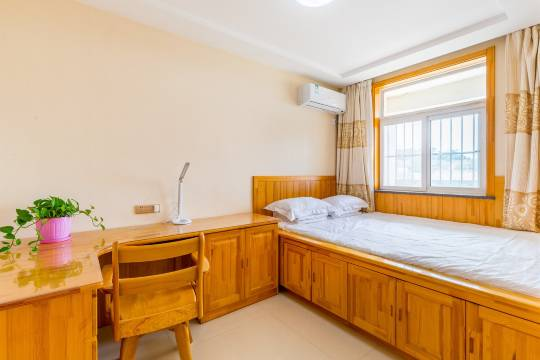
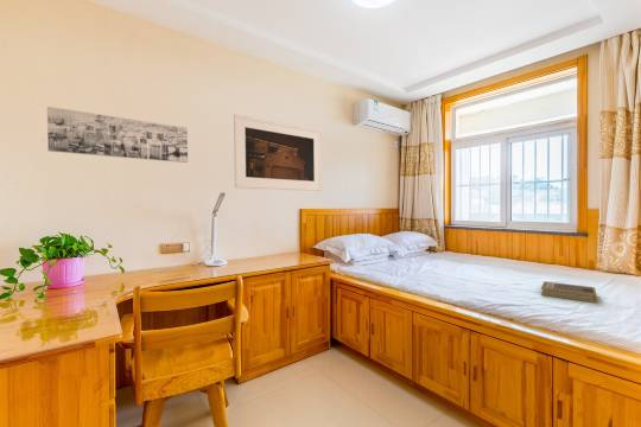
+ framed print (281, 155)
+ wall art (125, 138)
+ book (567, 291)
